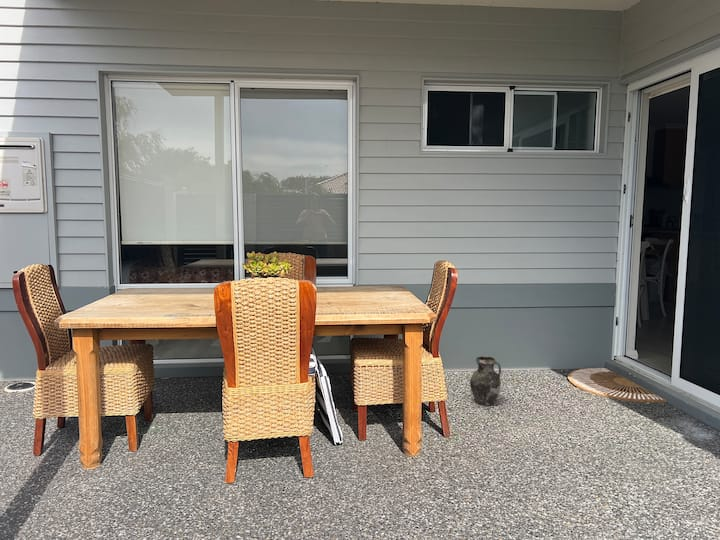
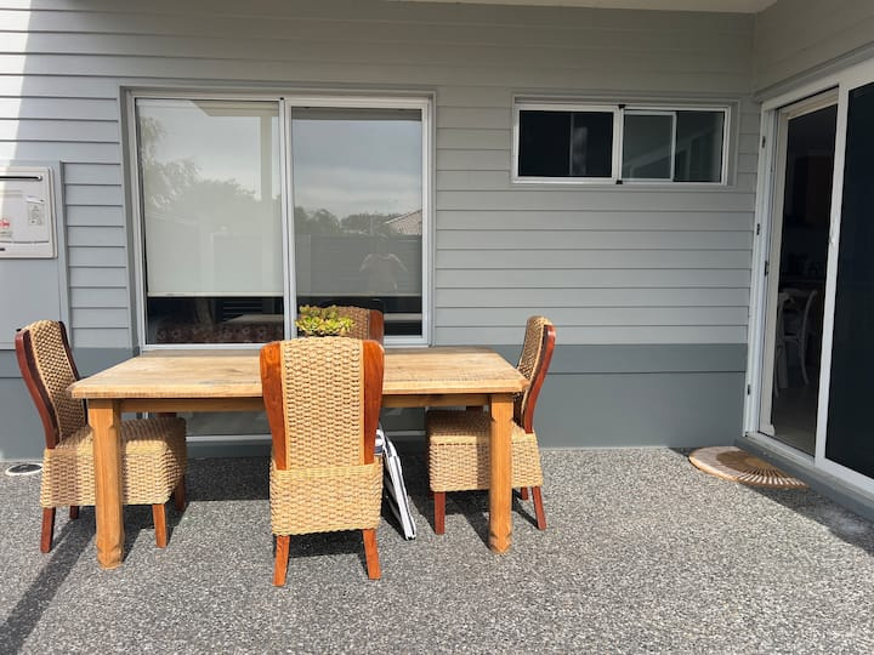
- ceramic jug (485, 380)
